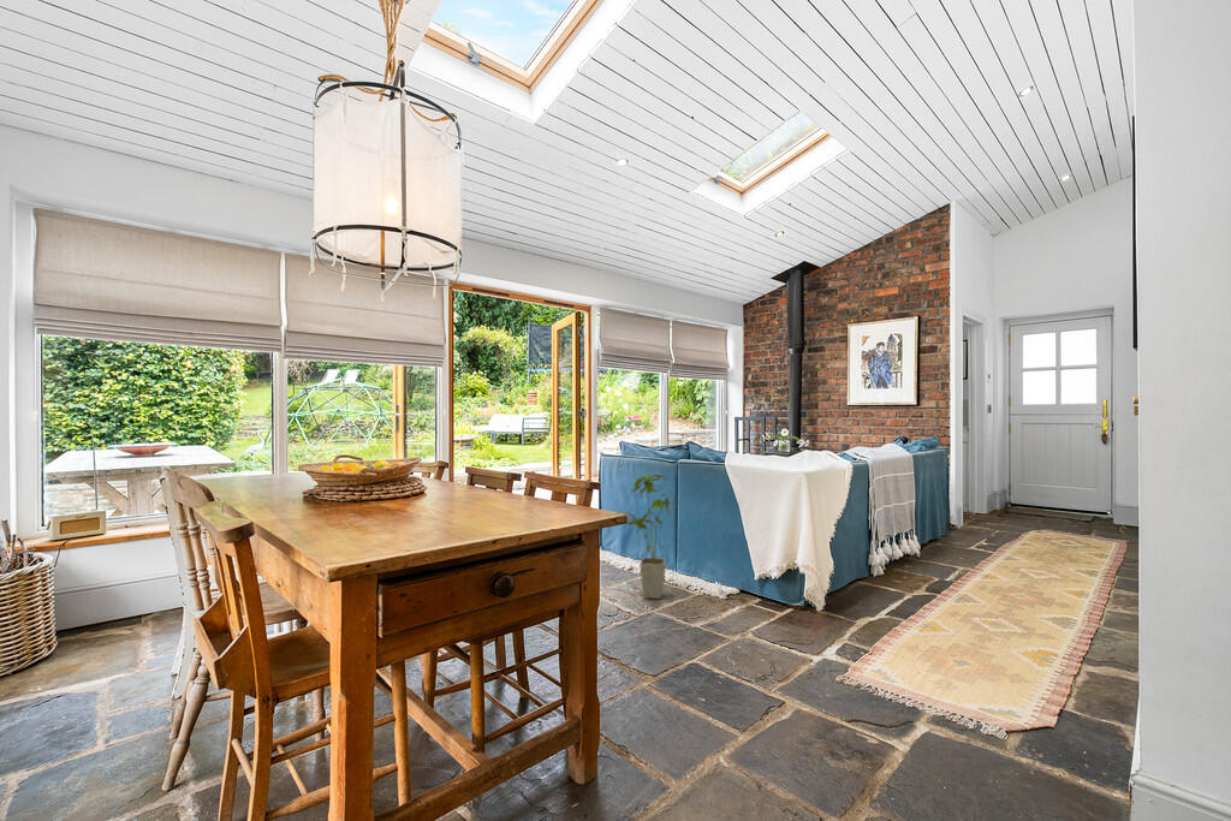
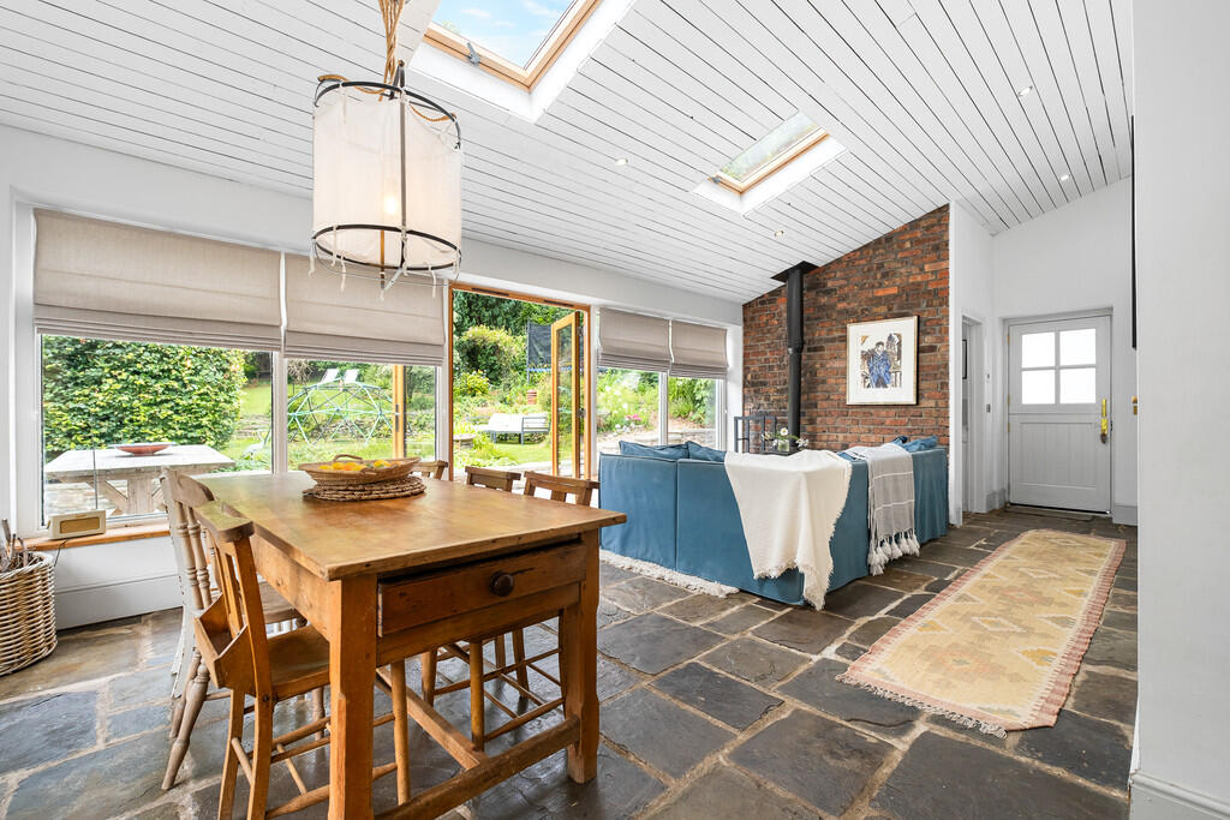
- house plant (644, 534)
